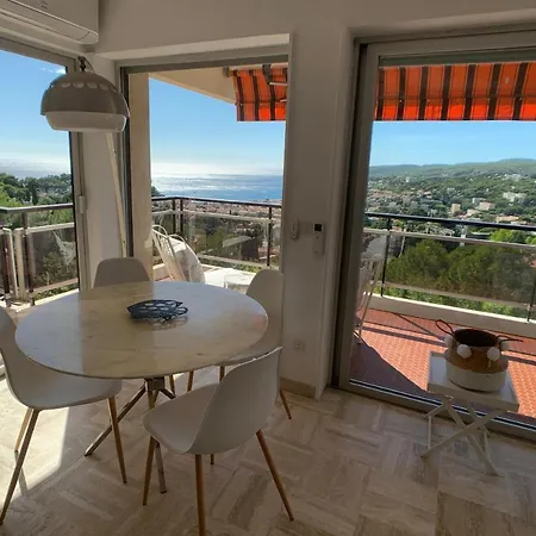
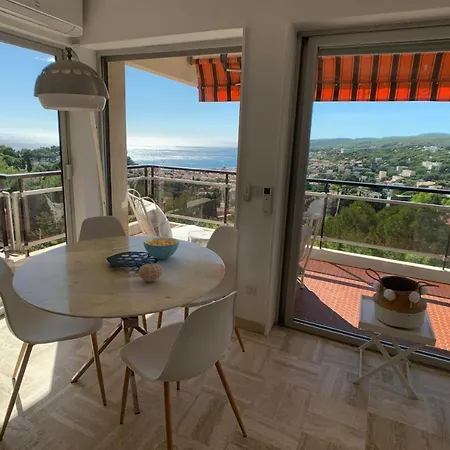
+ cereal bowl (161, 249)
+ fruit (150, 272)
